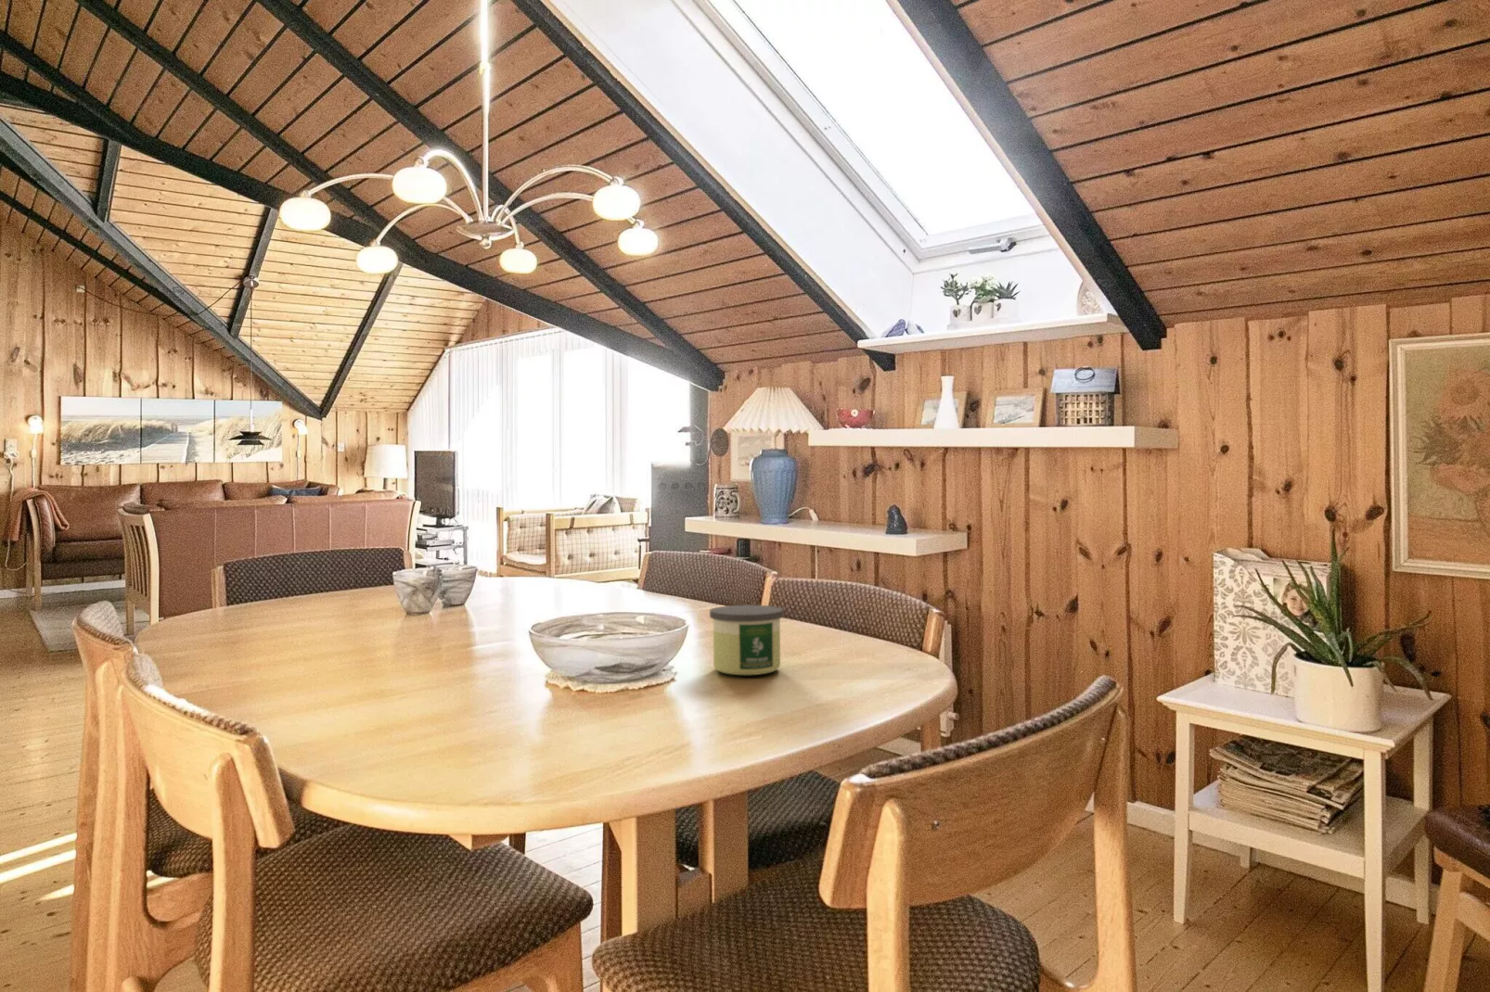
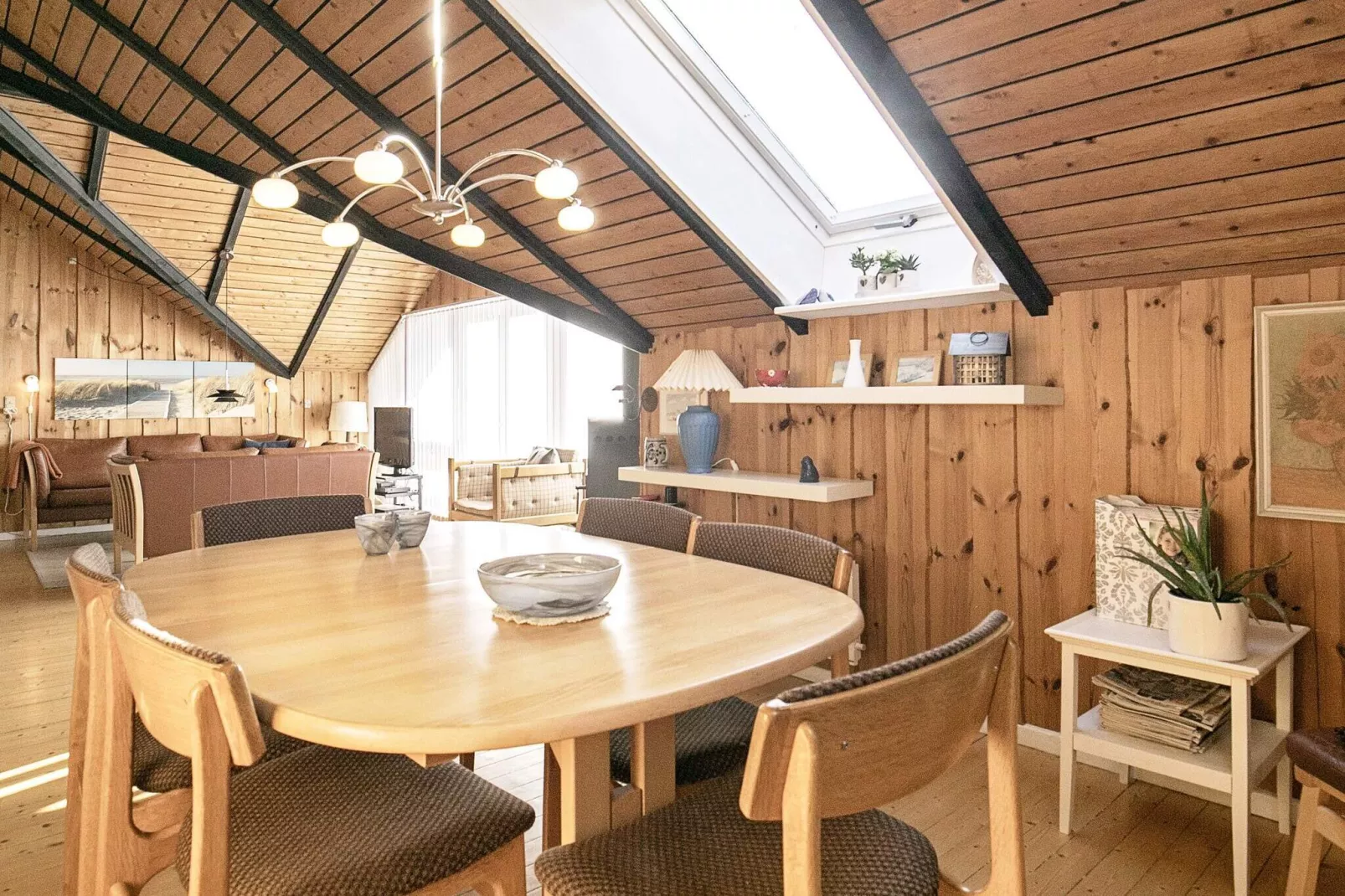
- candle (747, 640)
